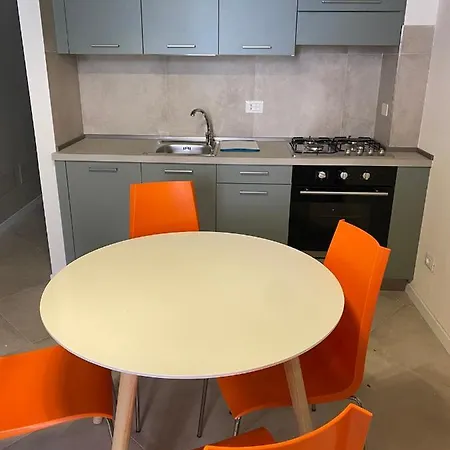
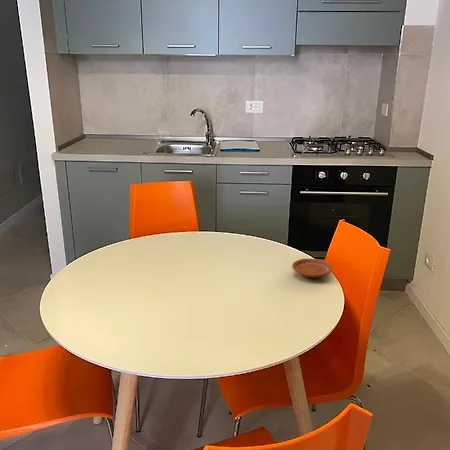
+ plate (311, 270)
